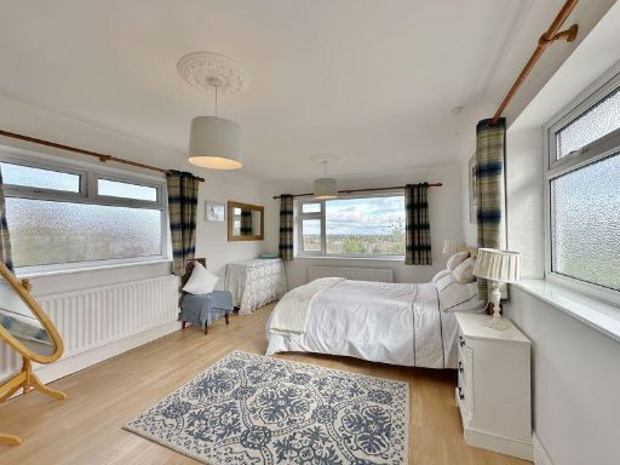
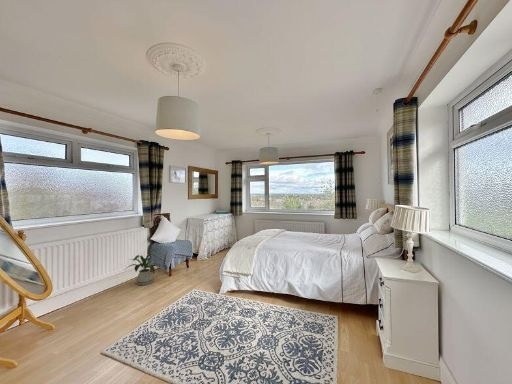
+ house plant (143, 265)
